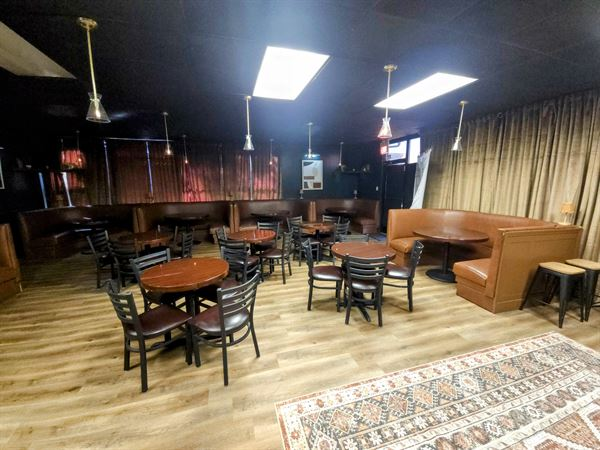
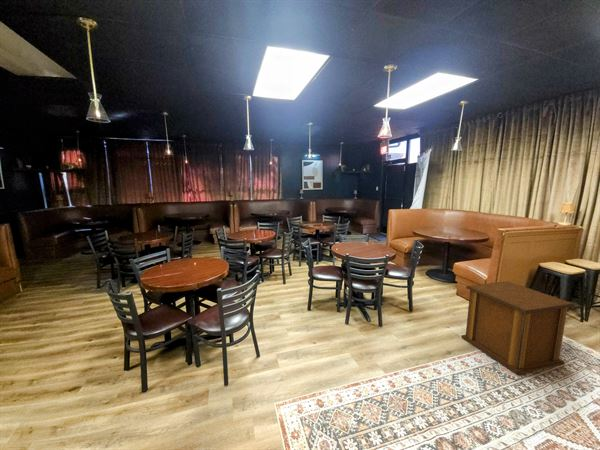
+ side table (512, 322)
